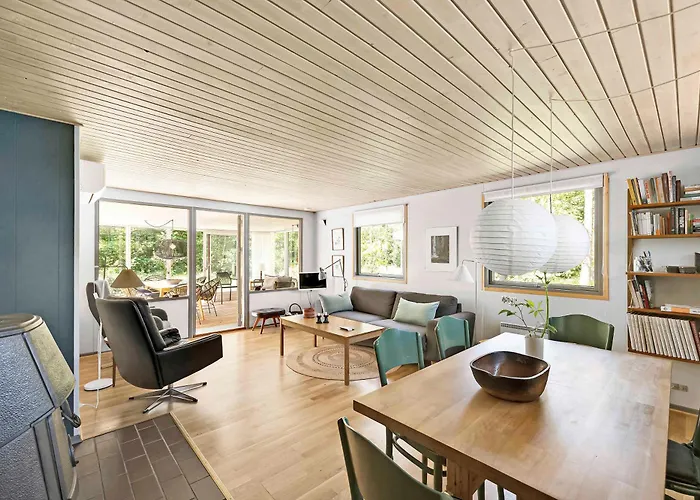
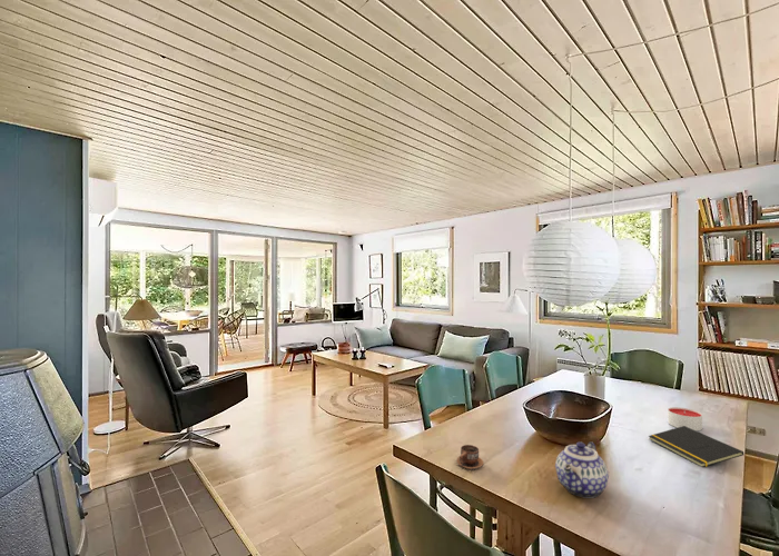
+ cup (469, 456)
+ candle (684, 418)
+ teapot (581, 465)
+ notepad (692, 445)
